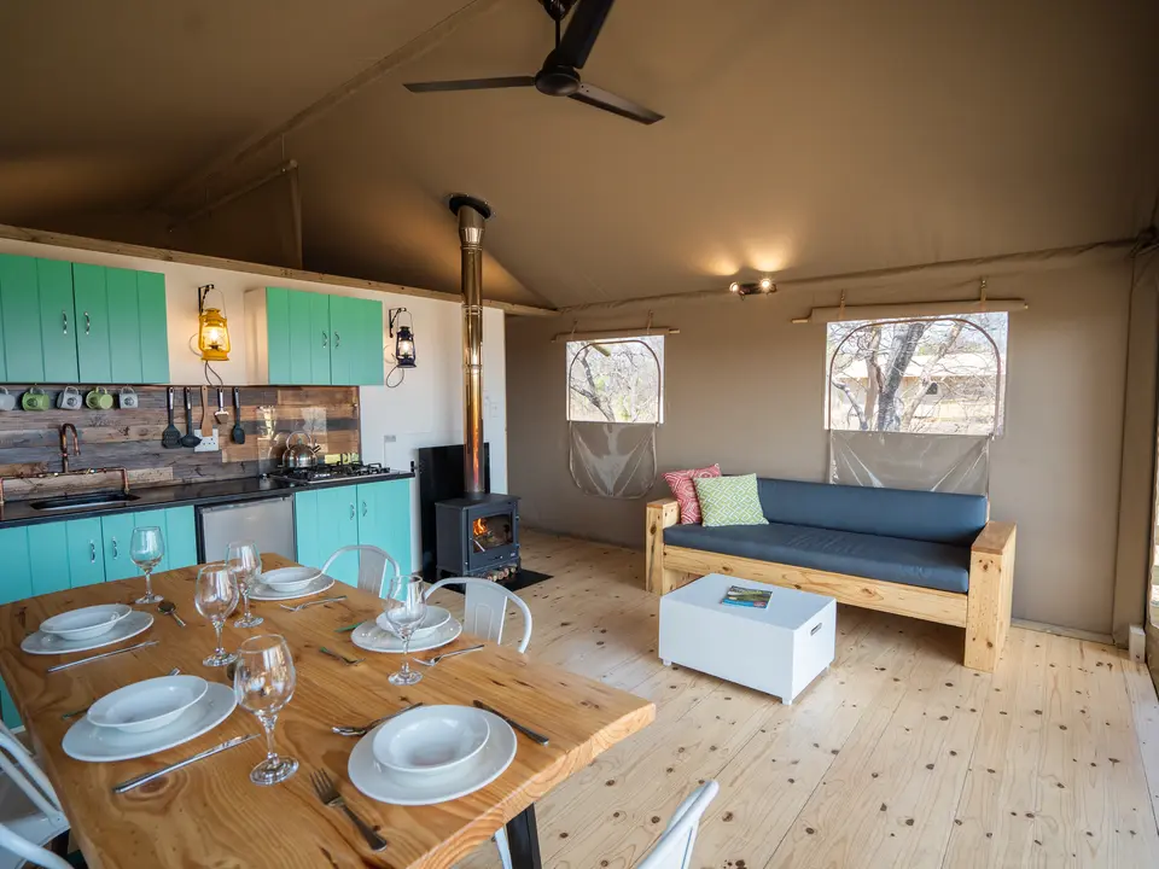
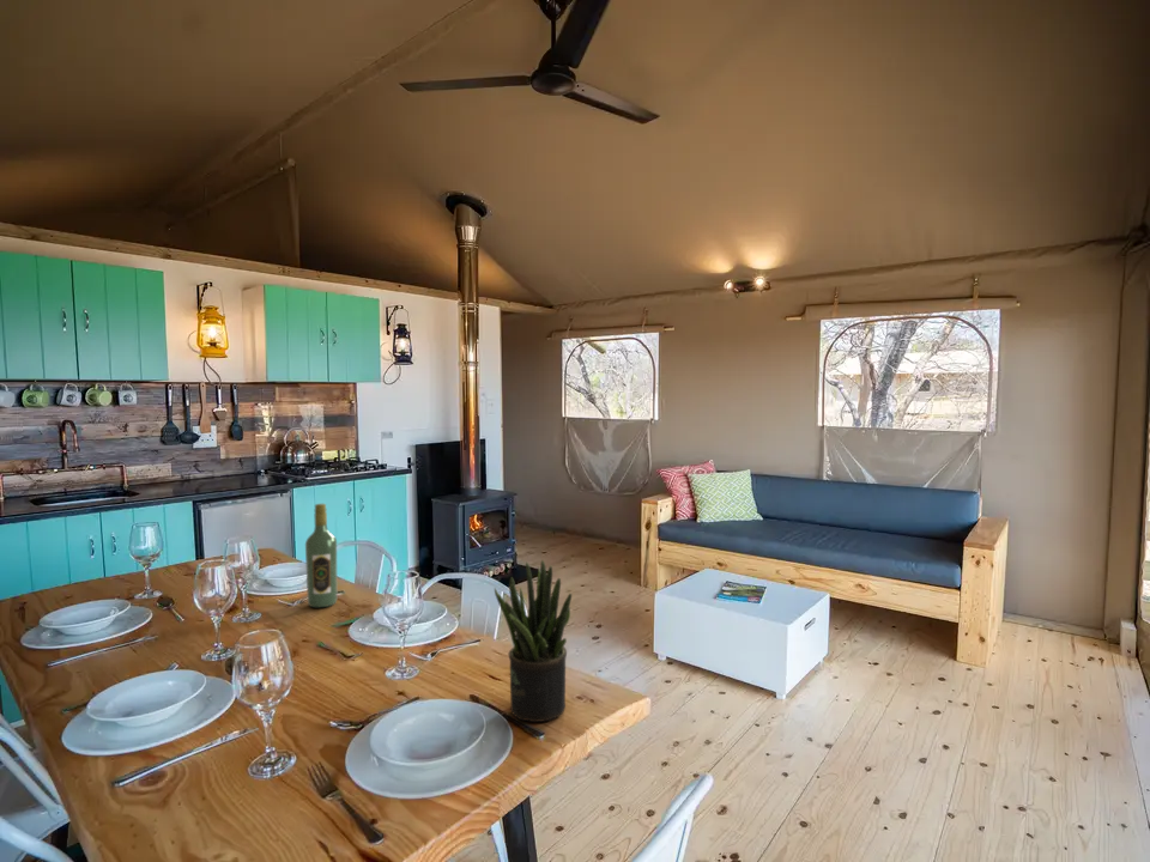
+ wine bottle (321, 554)
+ potted plant (532, 638)
